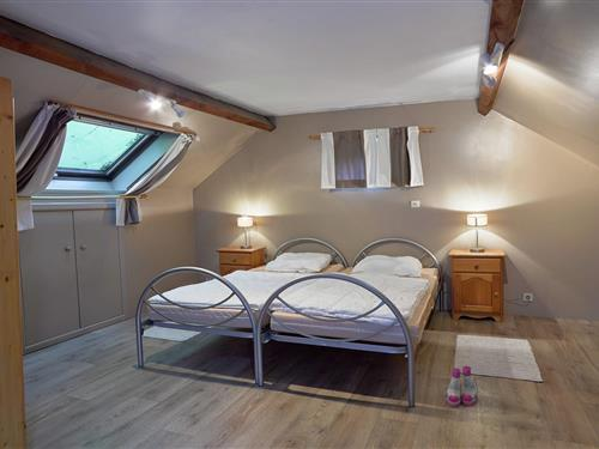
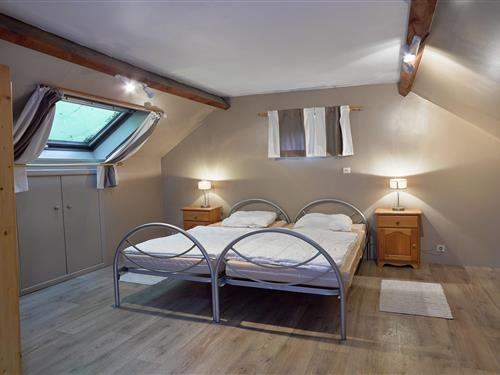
- boots (460, 383)
